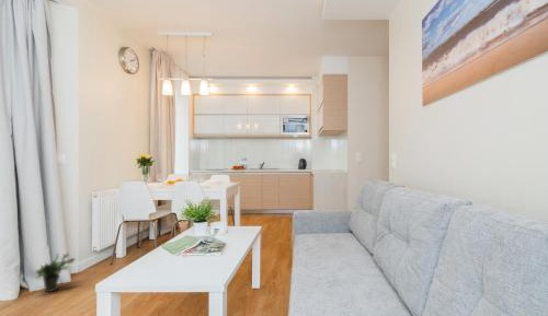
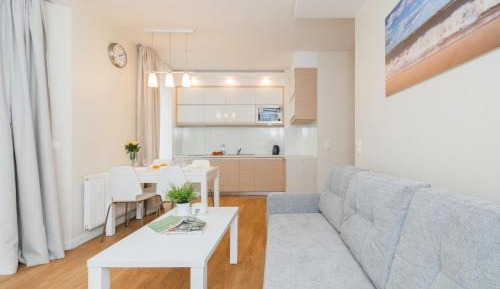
- potted plant (58, 269)
